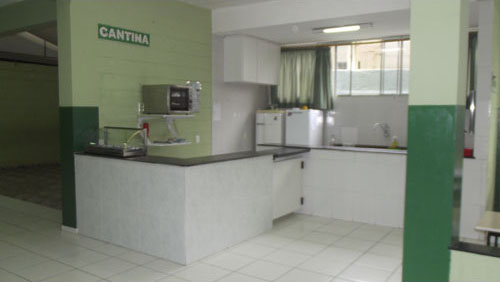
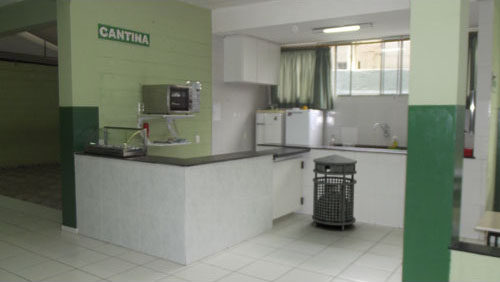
+ trash can (334, 189)
